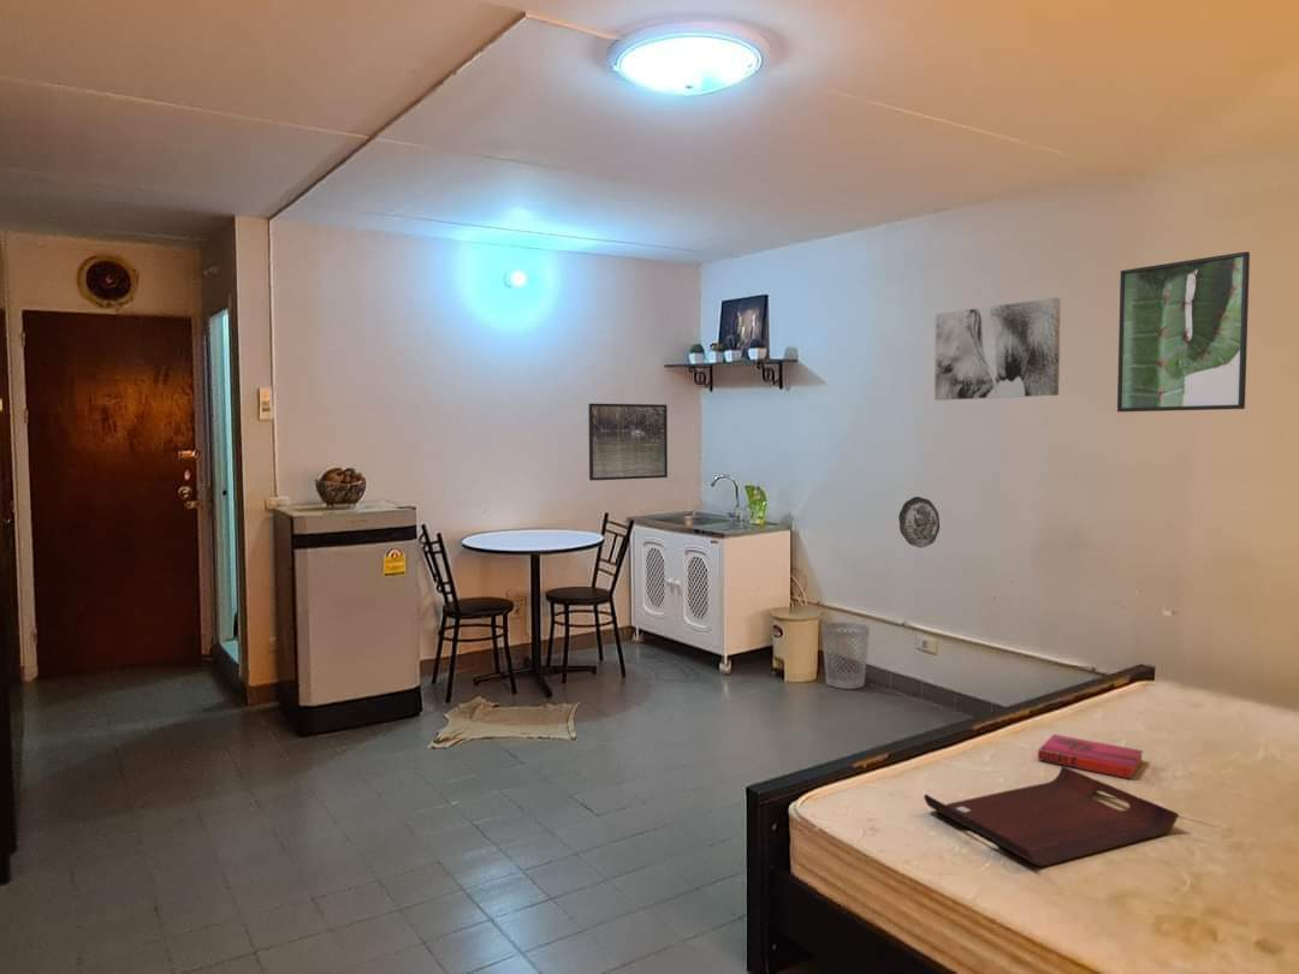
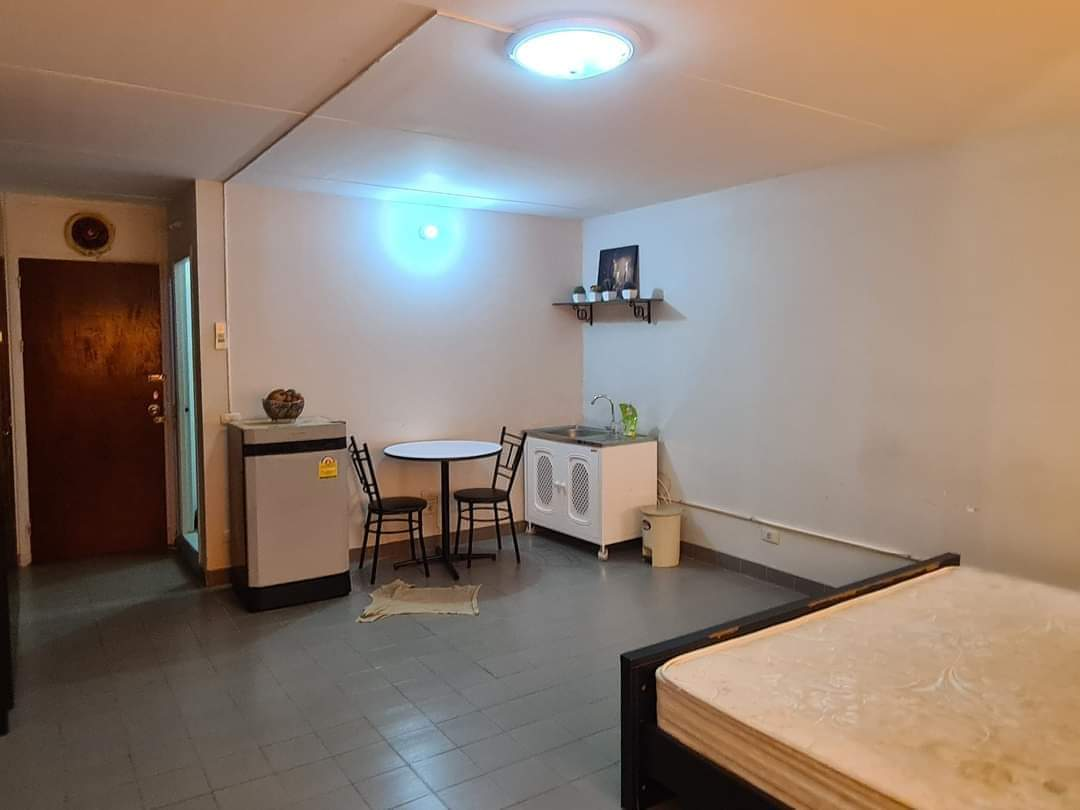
- wastebasket (844, 655)
- hardback book (1090, 755)
- wall art (993, 351)
- decorative plate (920, 522)
- serving tray (1046, 812)
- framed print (629, 441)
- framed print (1179, 335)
